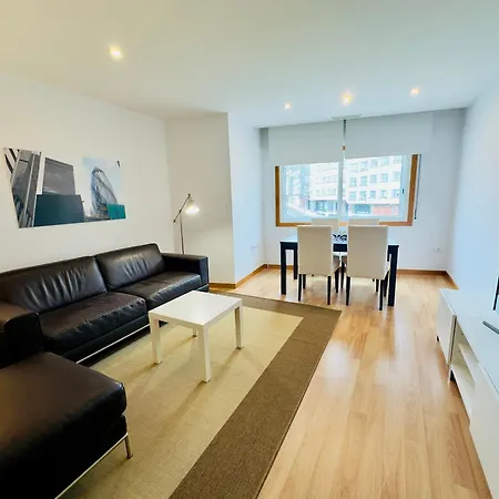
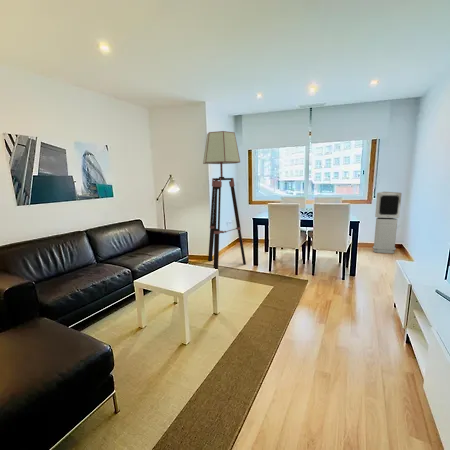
+ air purifier (384, 221)
+ floor lamp (219, 202)
